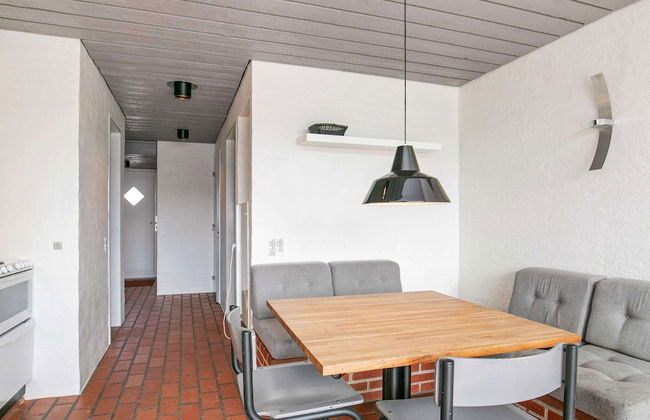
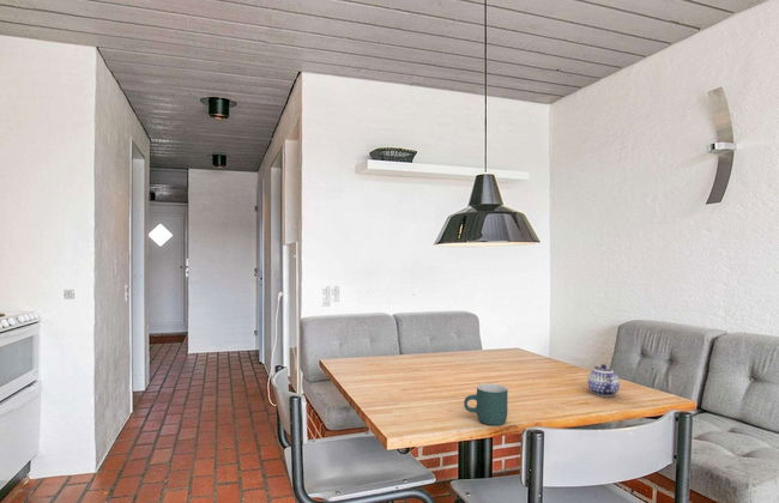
+ teapot (603, 378)
+ mug (487, 405)
